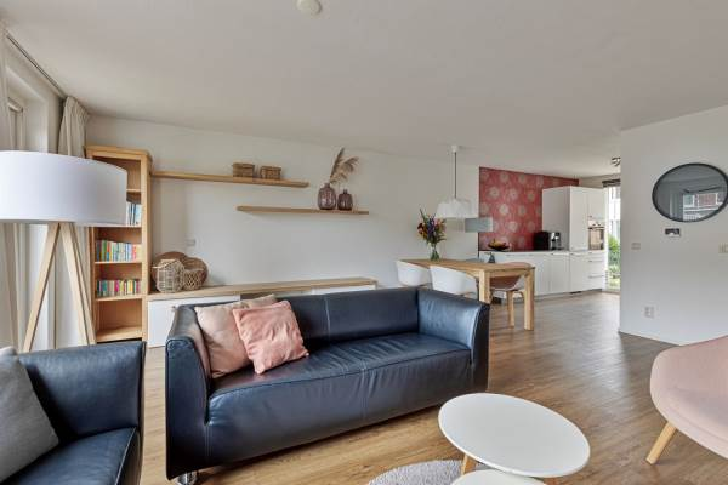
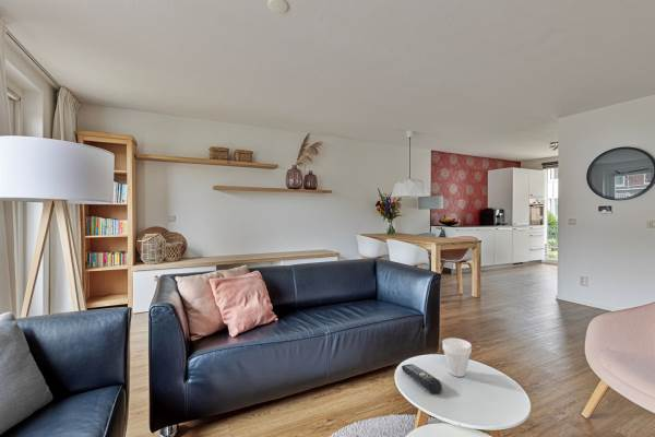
+ remote control (420, 376)
+ cup (456, 357)
